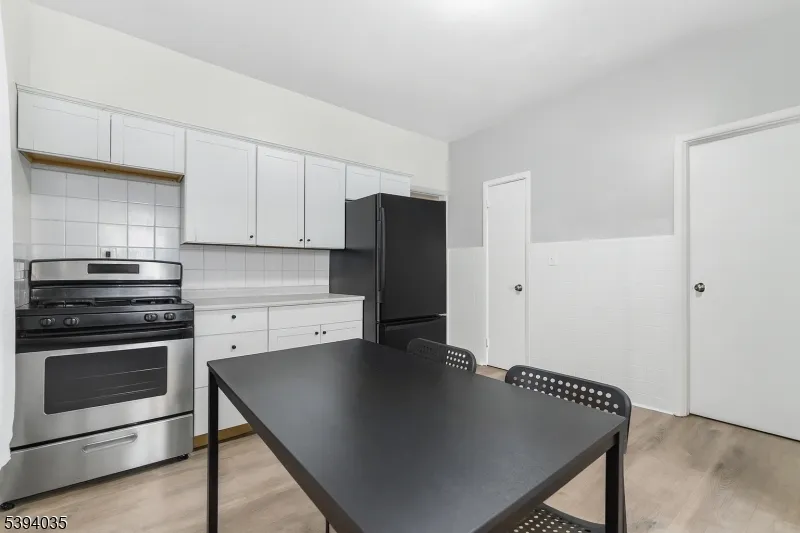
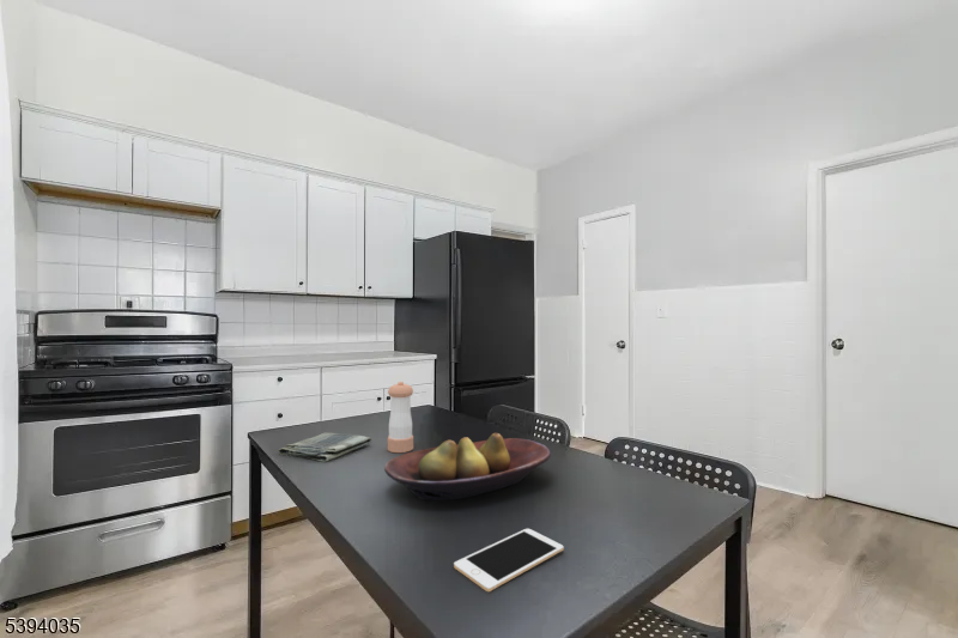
+ pepper shaker (400, 414)
+ fruit bowl (472, 460)
+ dish towel (326, 443)
+ cell phone (510, 555)
